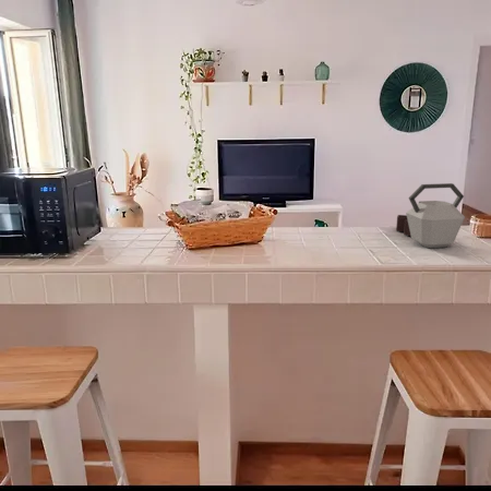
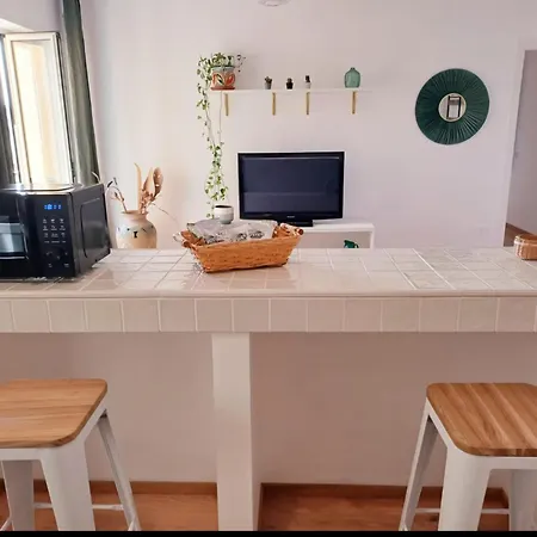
- kettle (421, 209)
